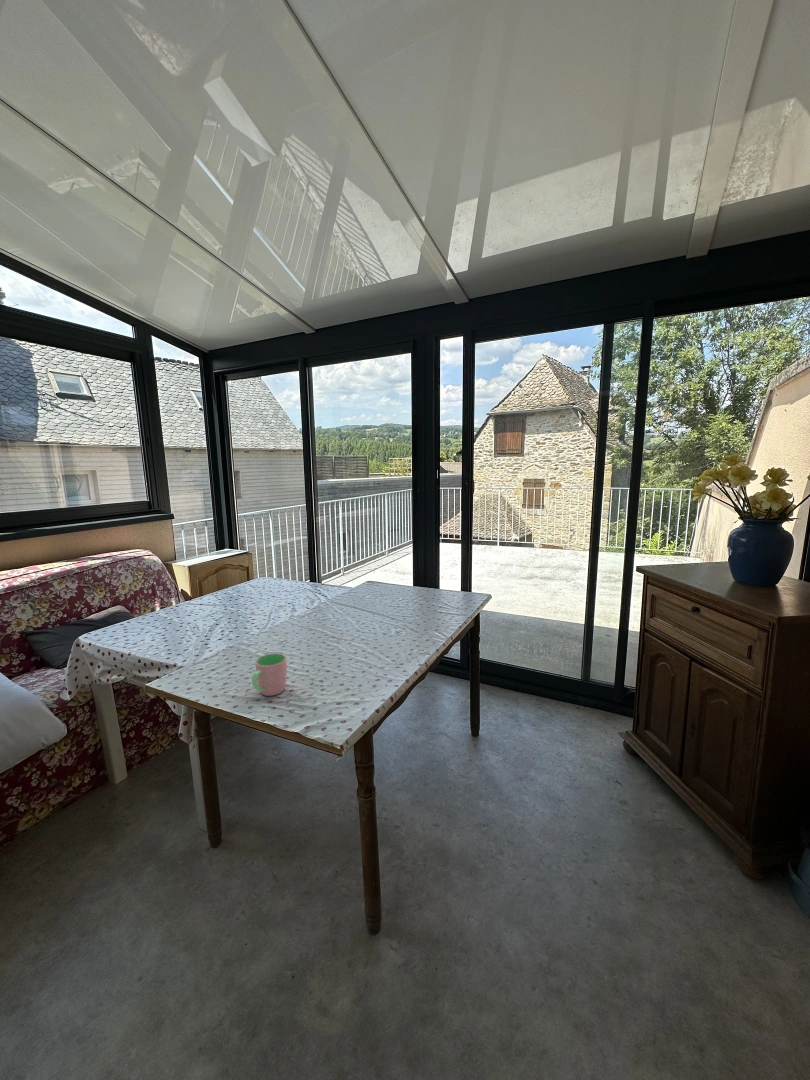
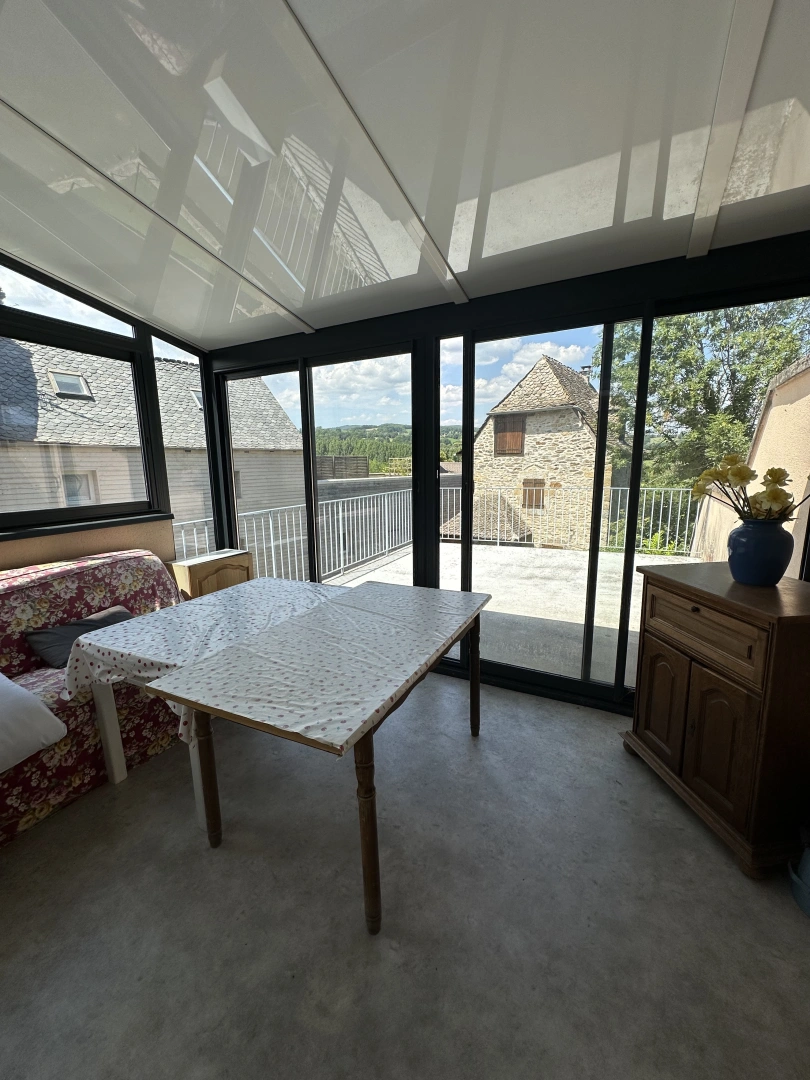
- cup (268, 677)
